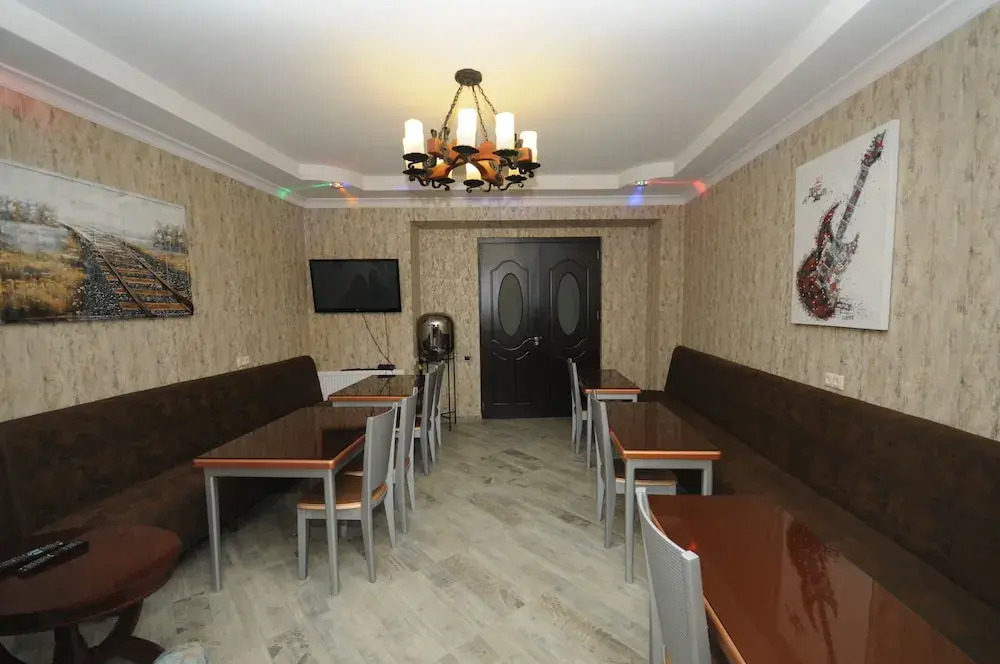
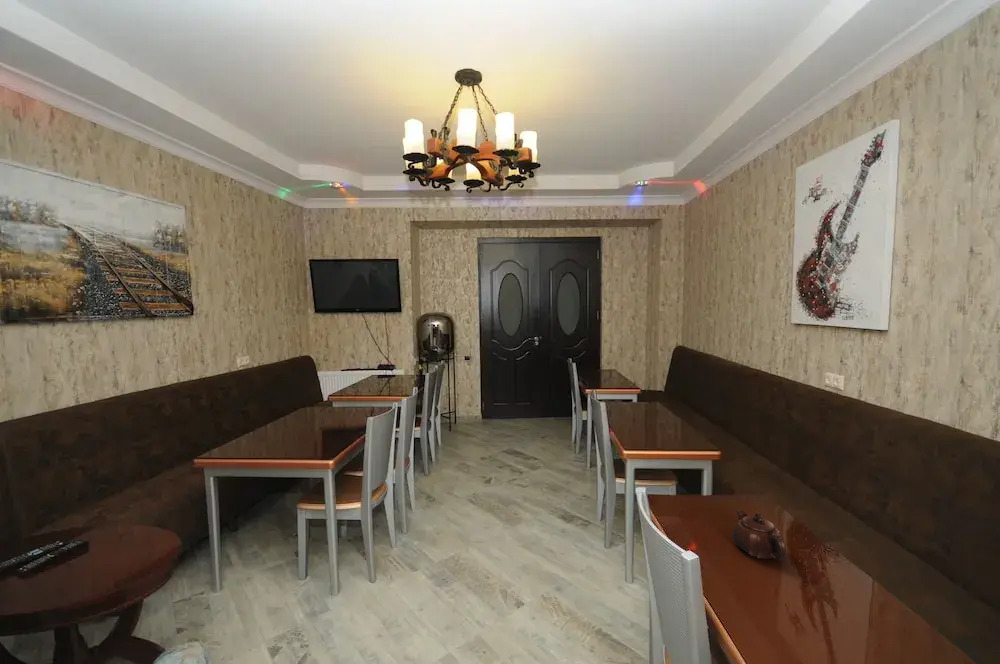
+ teapot (759, 532)
